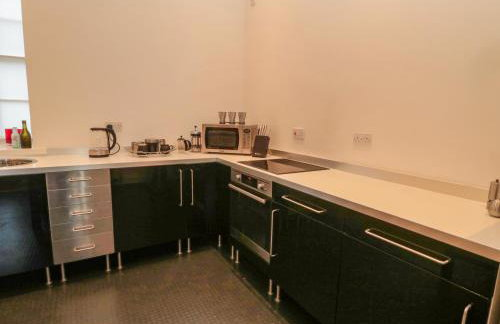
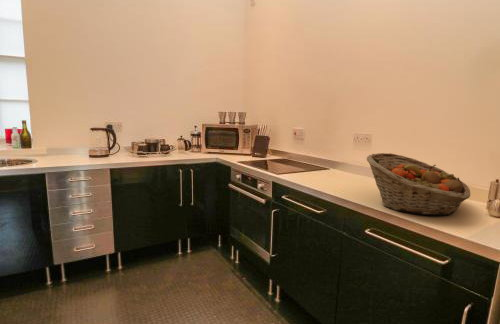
+ fruit basket (415, 180)
